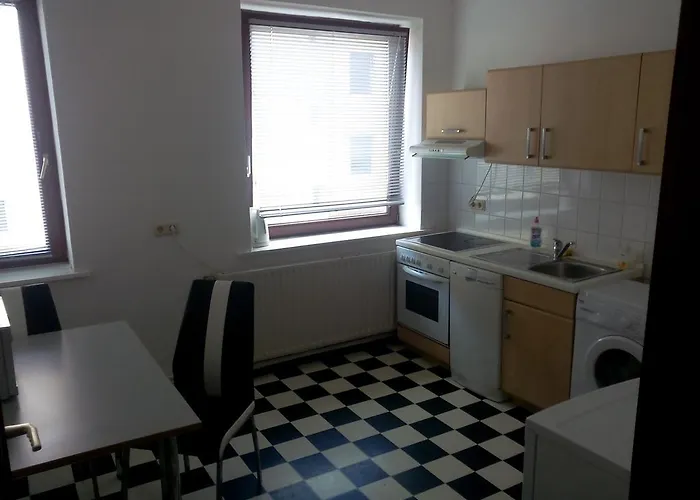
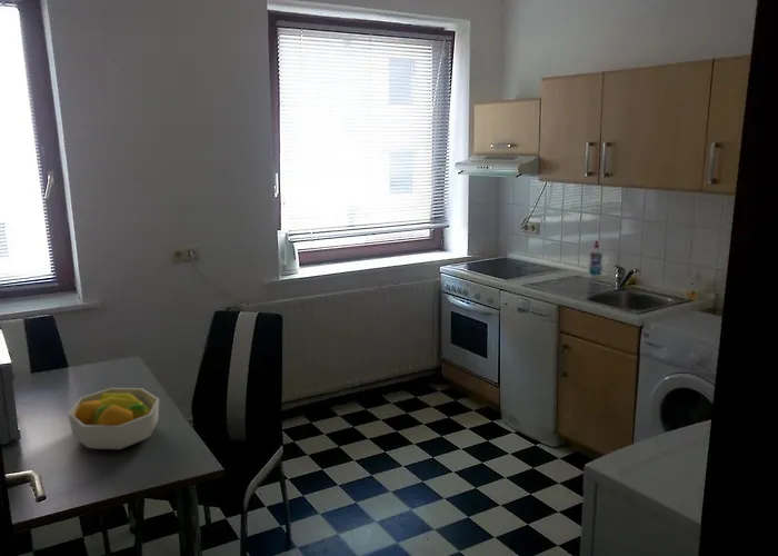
+ fruit bowl (114, 413)
